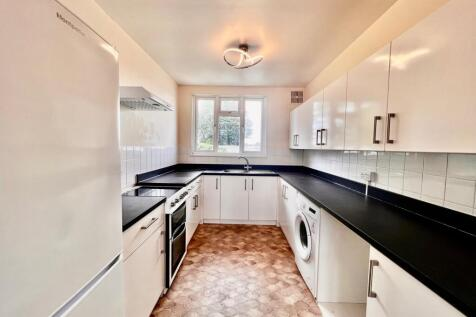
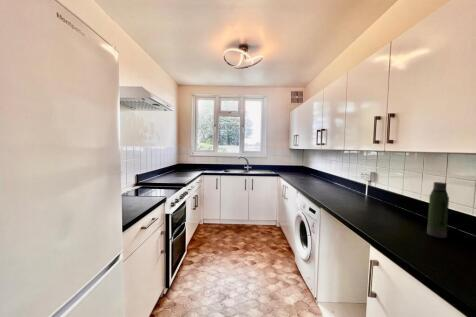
+ water bottle (438, 209)
